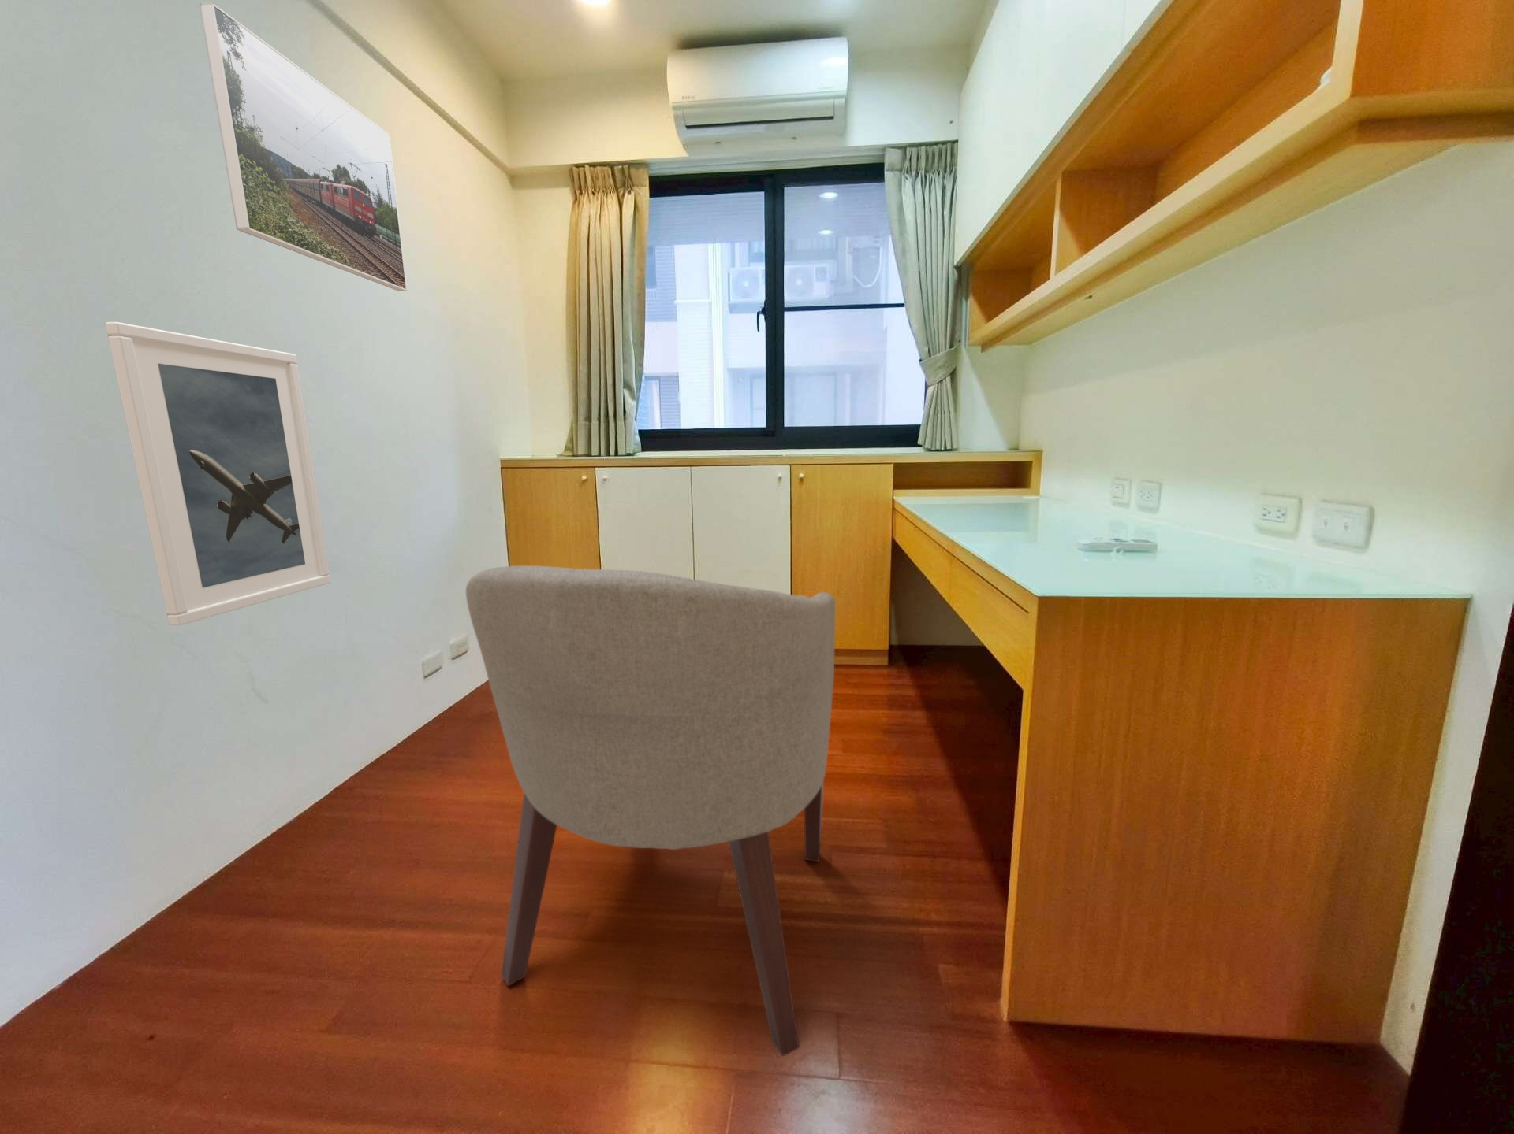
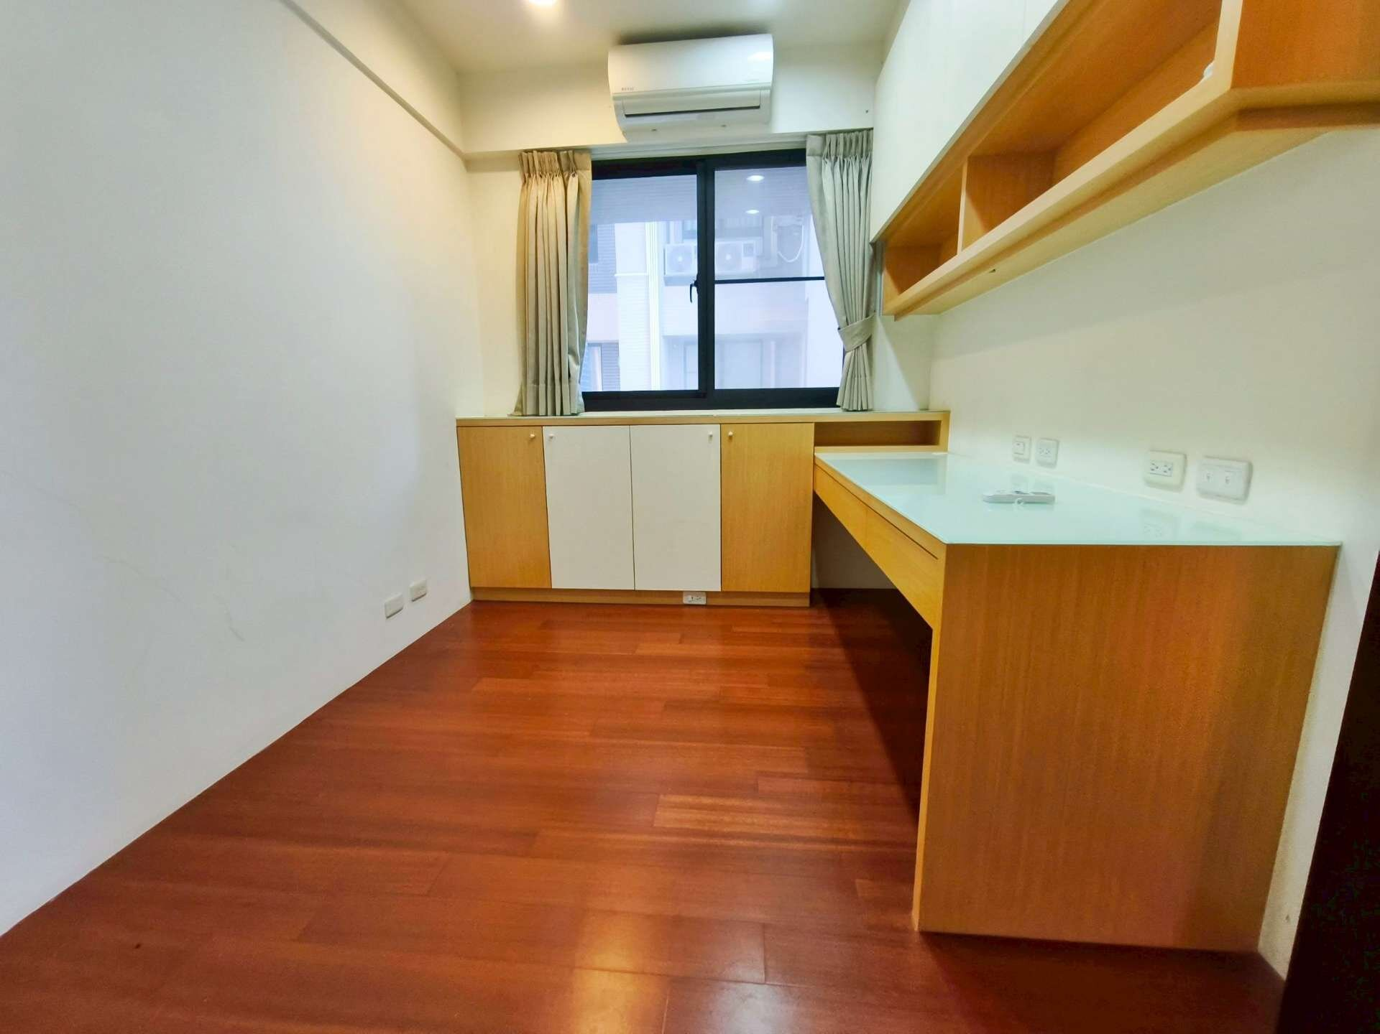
- chair (674, 746)
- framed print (323, 175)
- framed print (238, 476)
